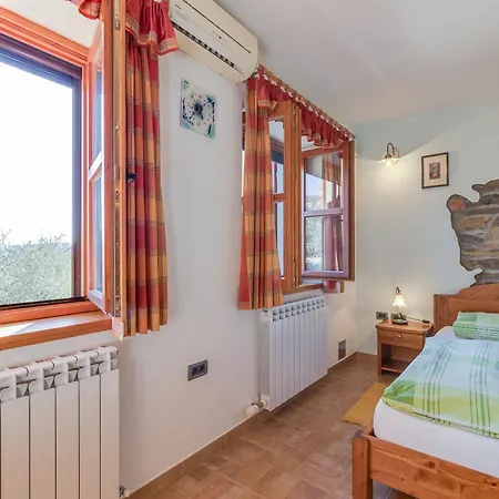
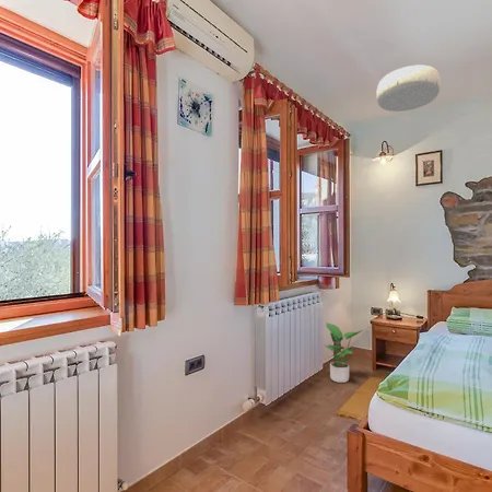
+ ceiling light (407, 90)
+ potted plant (340, 353)
